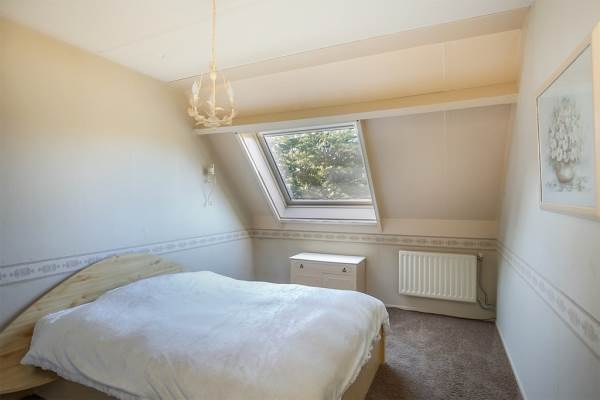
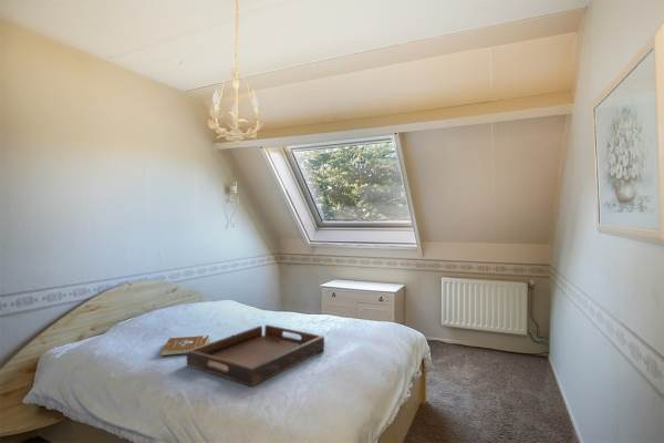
+ serving tray (259, 349)
+ book (186, 344)
